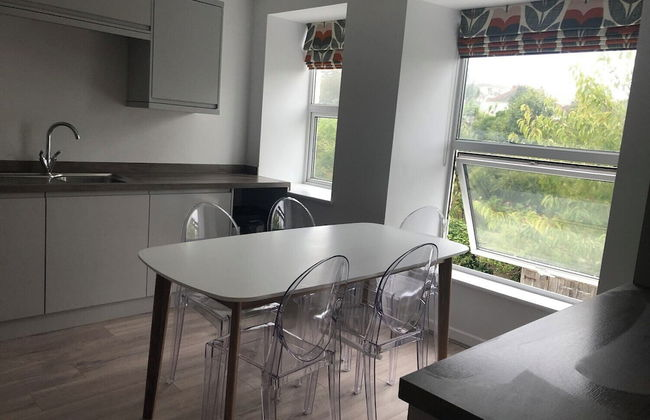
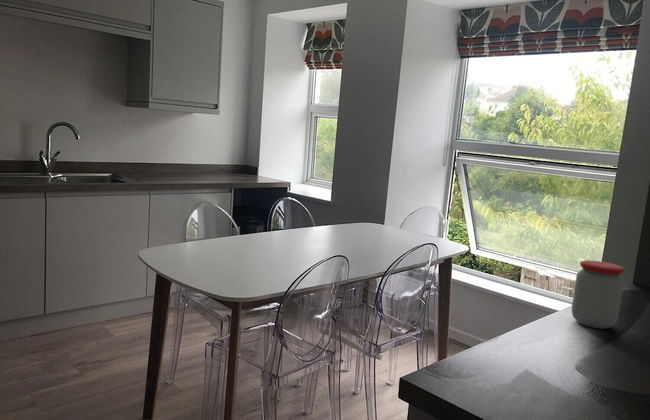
+ jar (597, 293)
